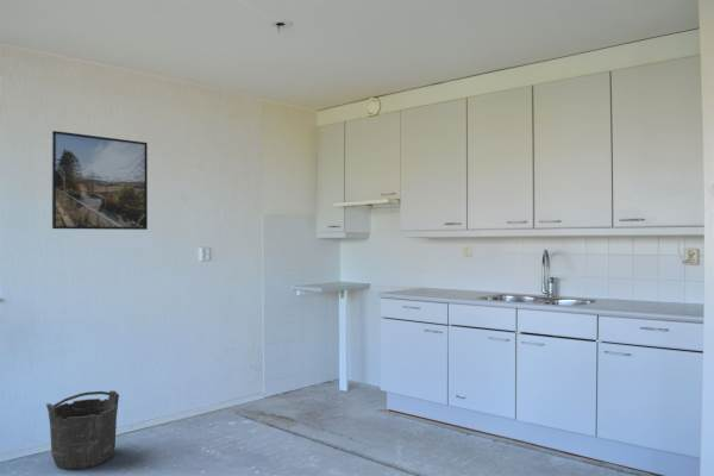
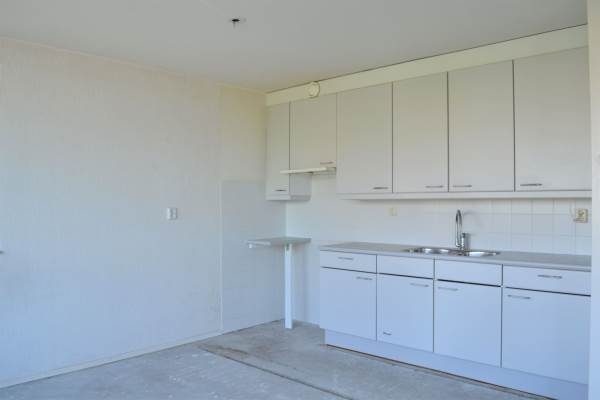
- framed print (102, 182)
- bucket (83, 425)
